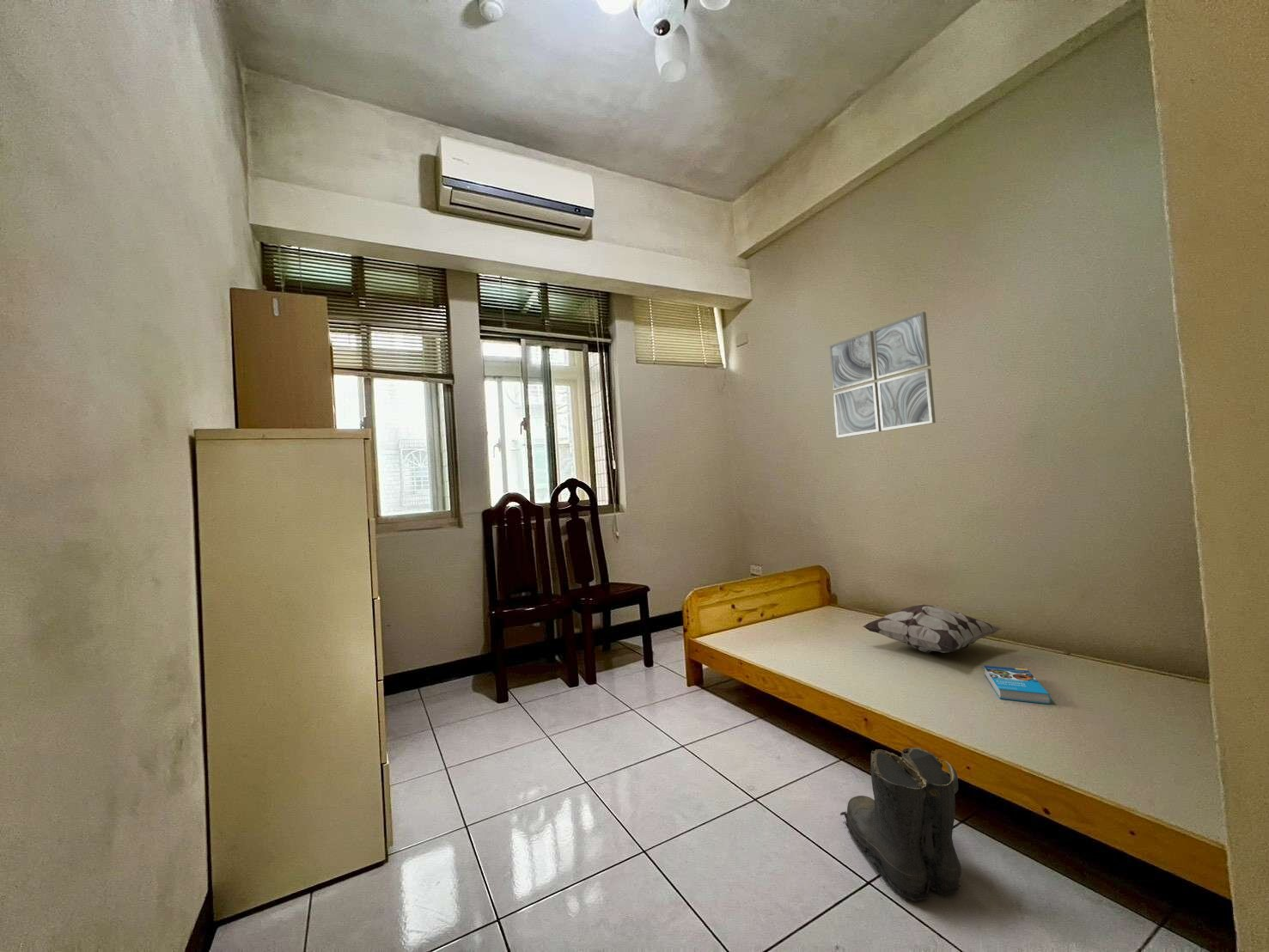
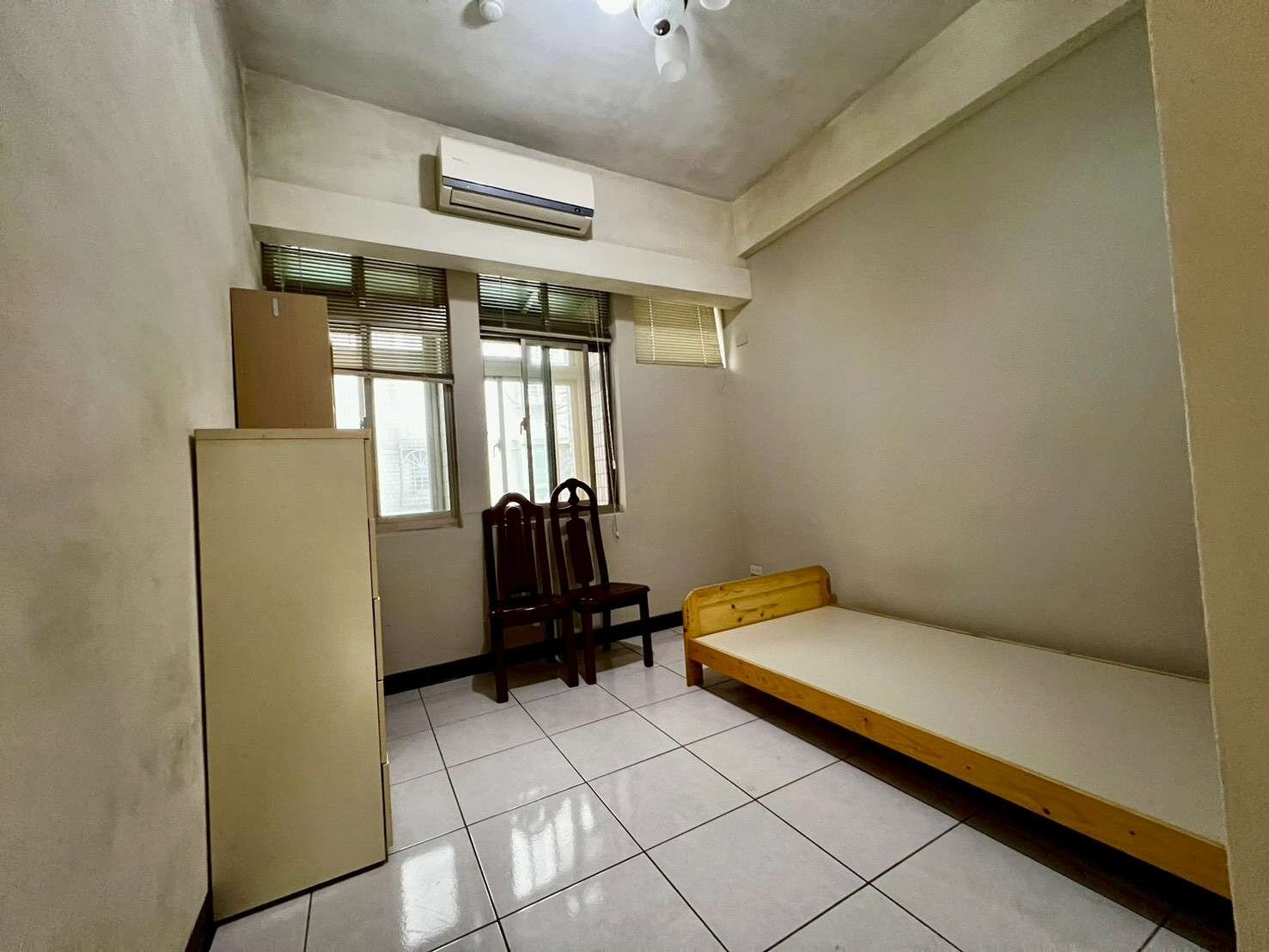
- boots (899, 799)
- wall art (877, 381)
- book (1015, 683)
- decorative pillow (929, 626)
